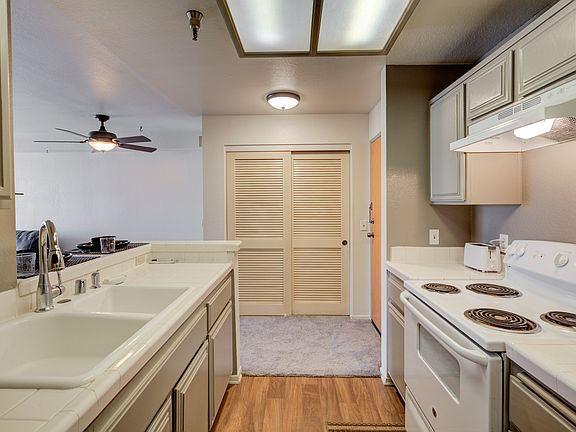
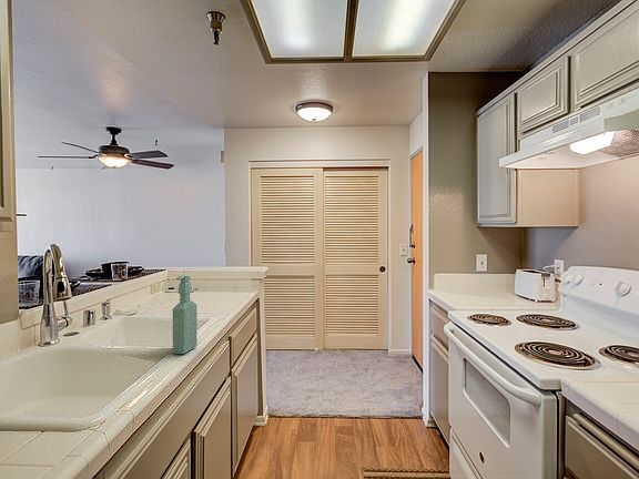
+ soap dispenser (184, 312)
